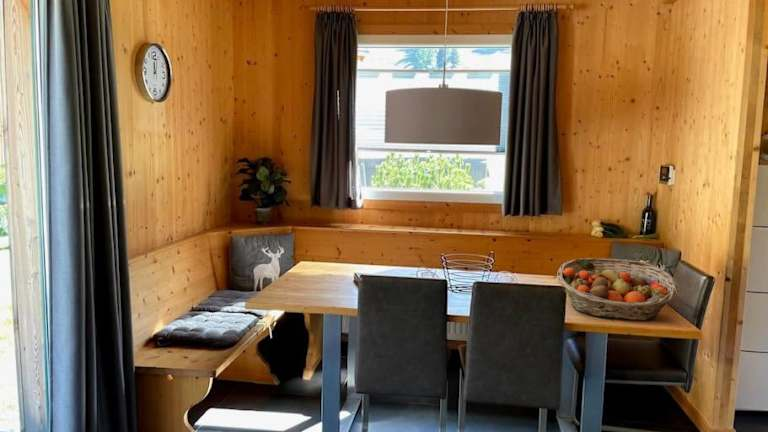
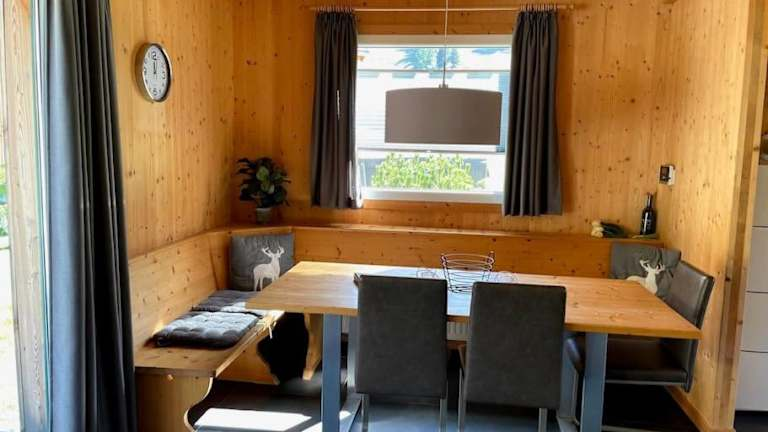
- fruit basket (614, 287)
